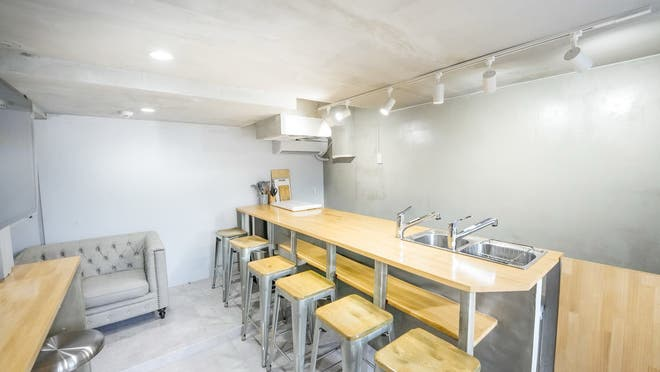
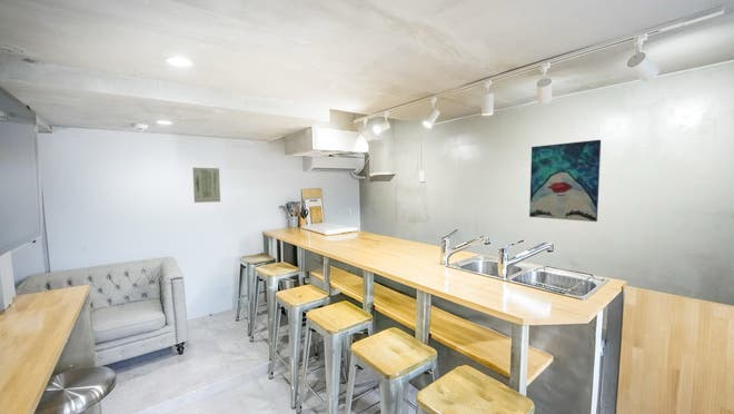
+ wall art (207, 185)
+ wall art (562, 181)
